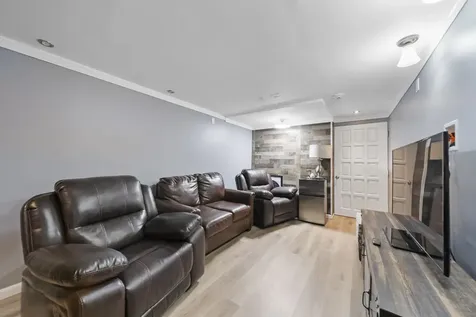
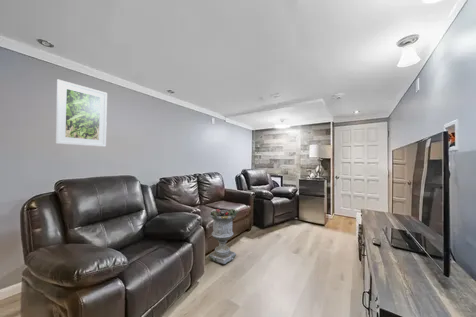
+ planter (223, 233)
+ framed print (83, 116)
